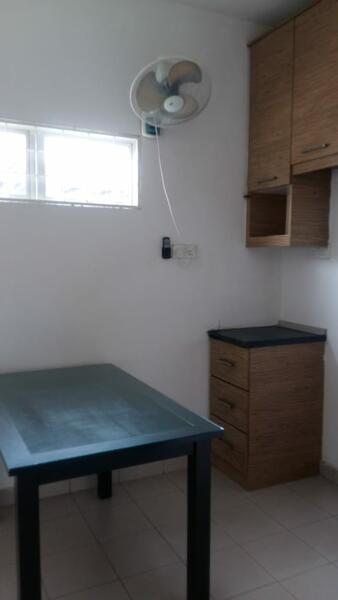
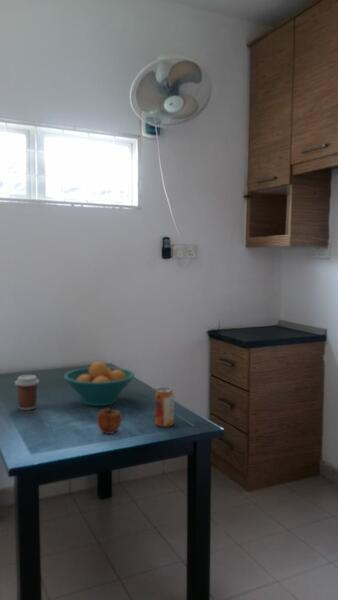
+ coffee cup (27, 392)
+ beverage can (164, 406)
+ fruit bowl (99, 381)
+ apple (109, 416)
